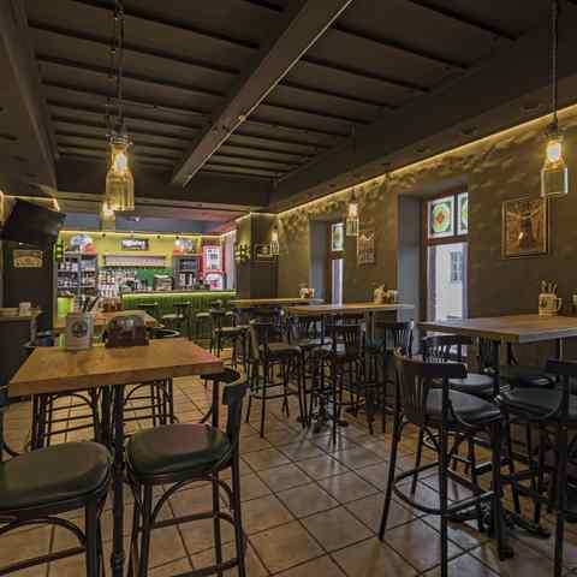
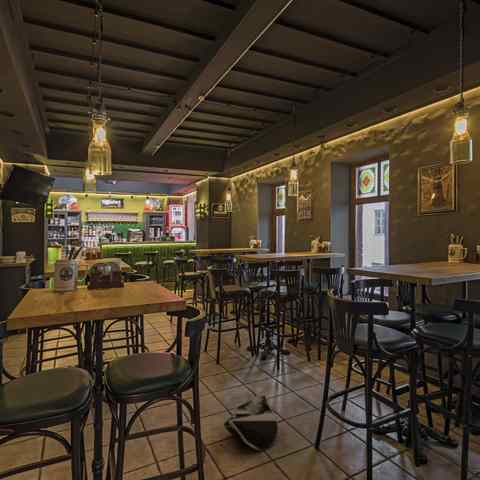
+ bag (249, 418)
